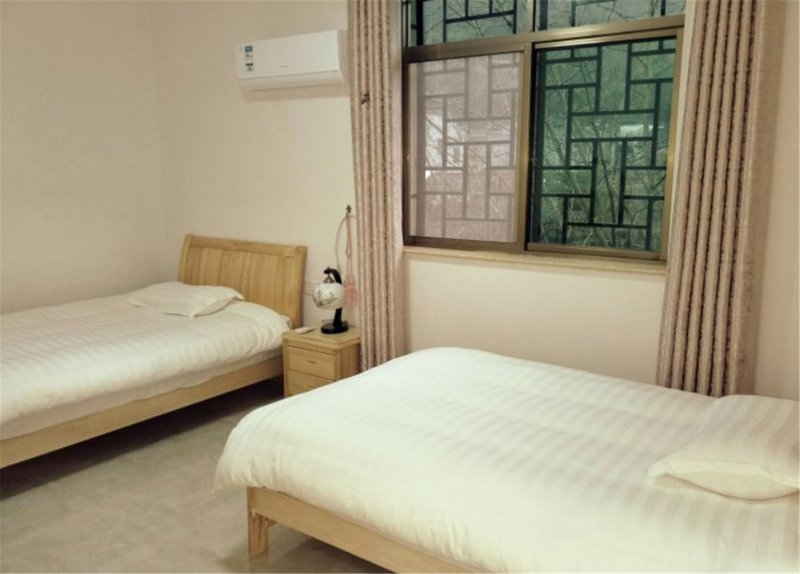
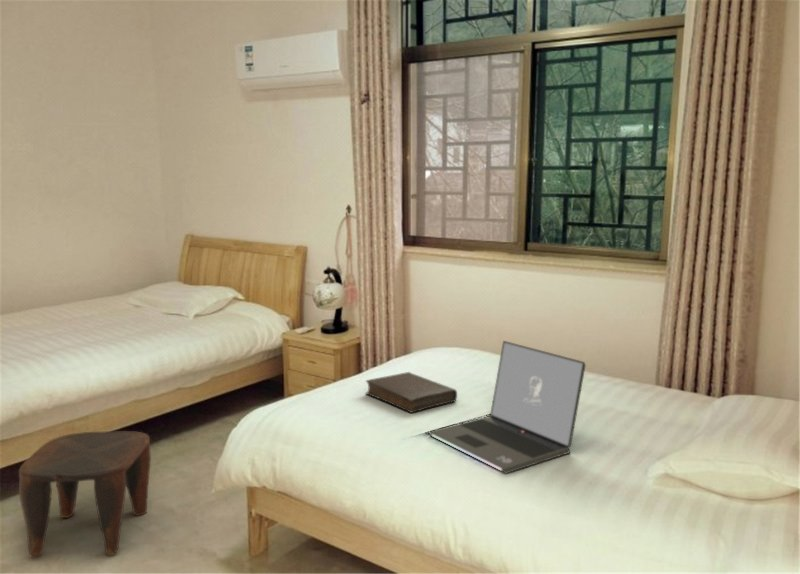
+ stool (94, 491)
+ laptop (504, 400)
+ book (410, 390)
